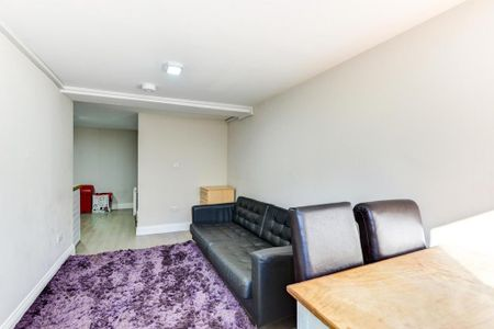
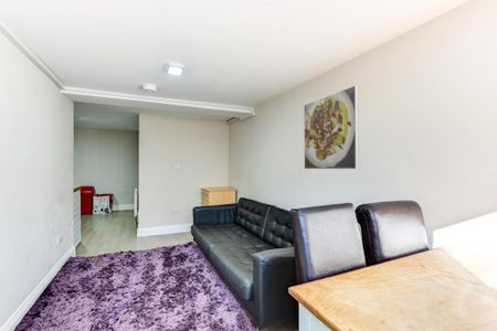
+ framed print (327, 132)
